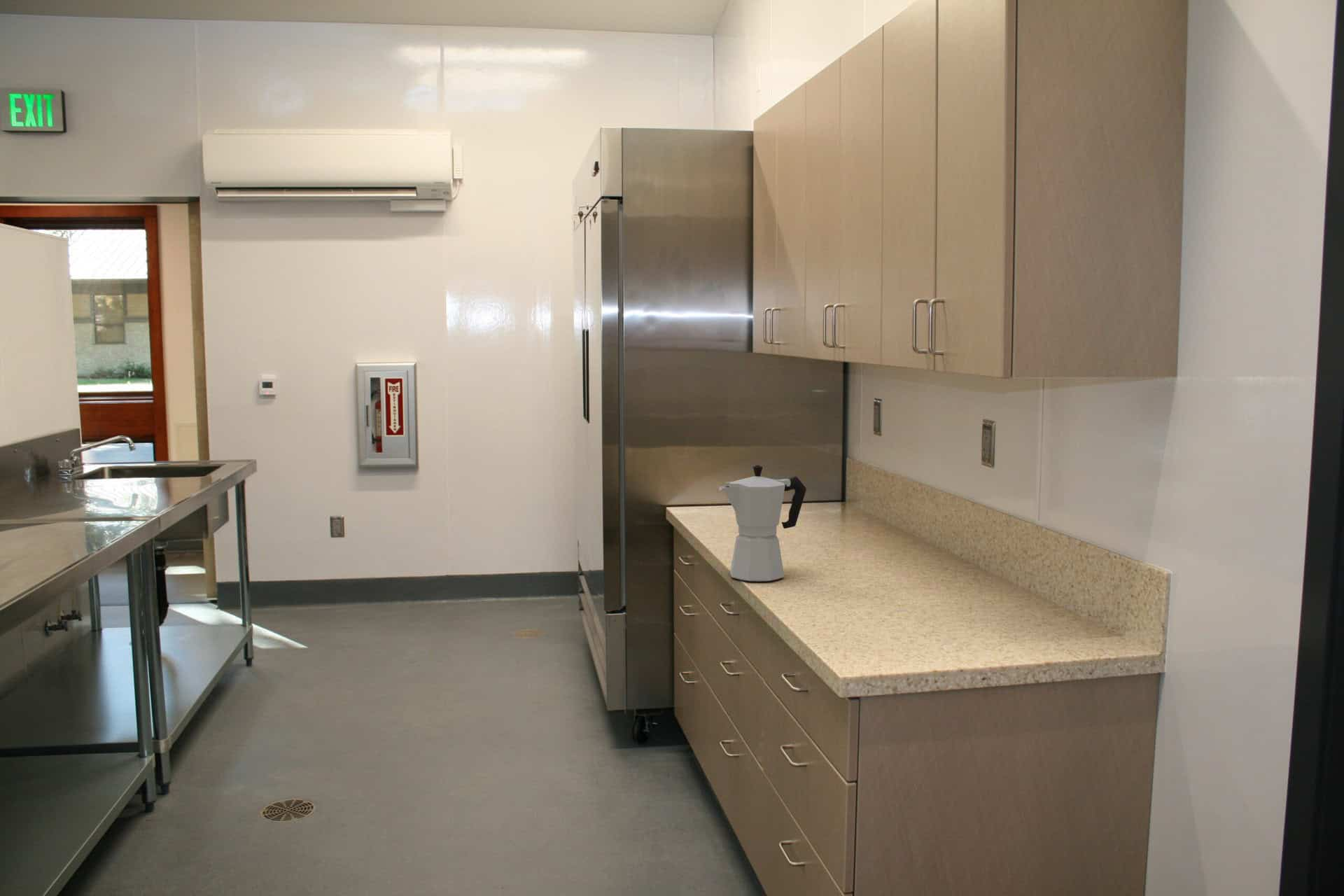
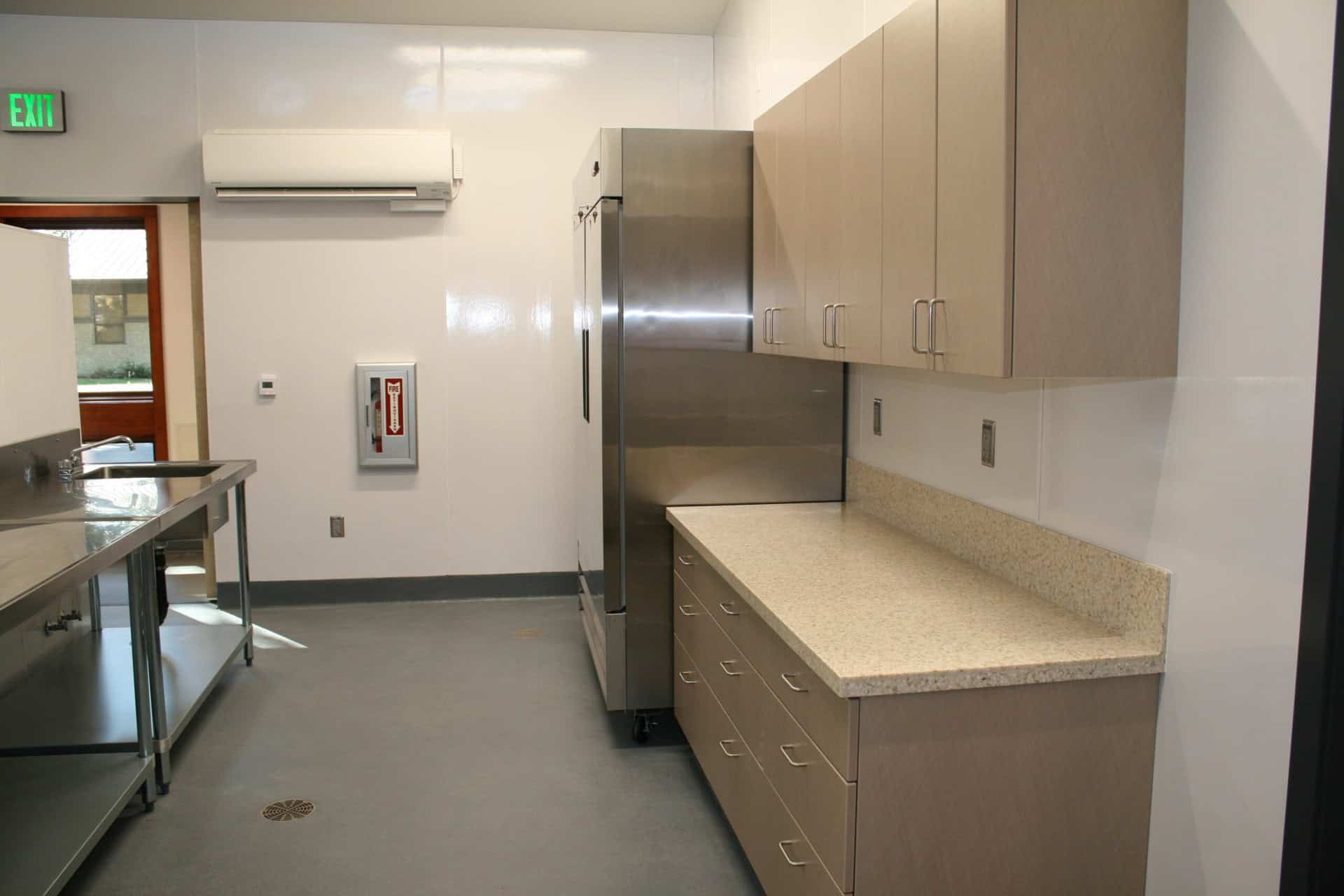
- moka pot (763, 520)
